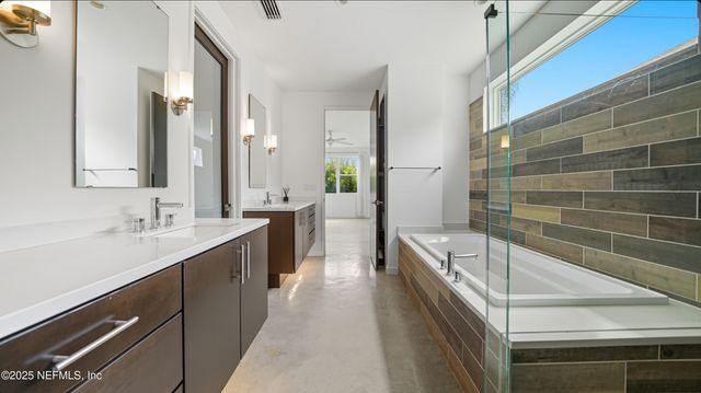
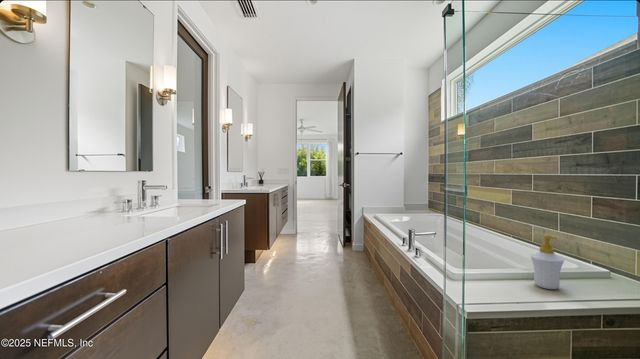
+ soap bottle (546, 260)
